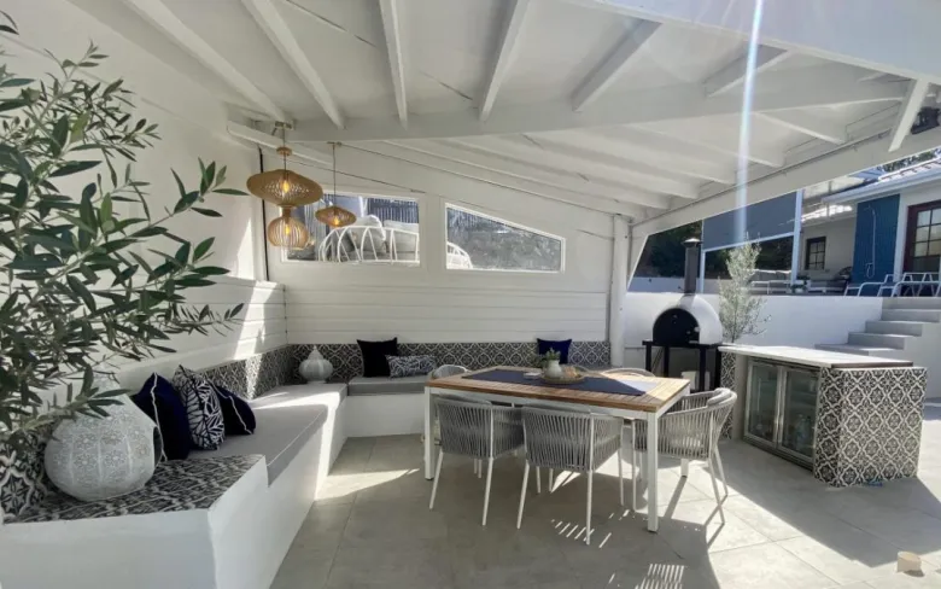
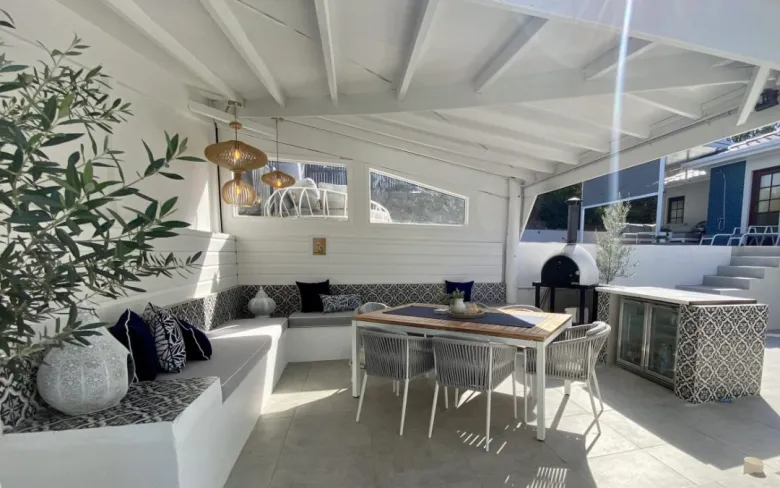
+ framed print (319, 246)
